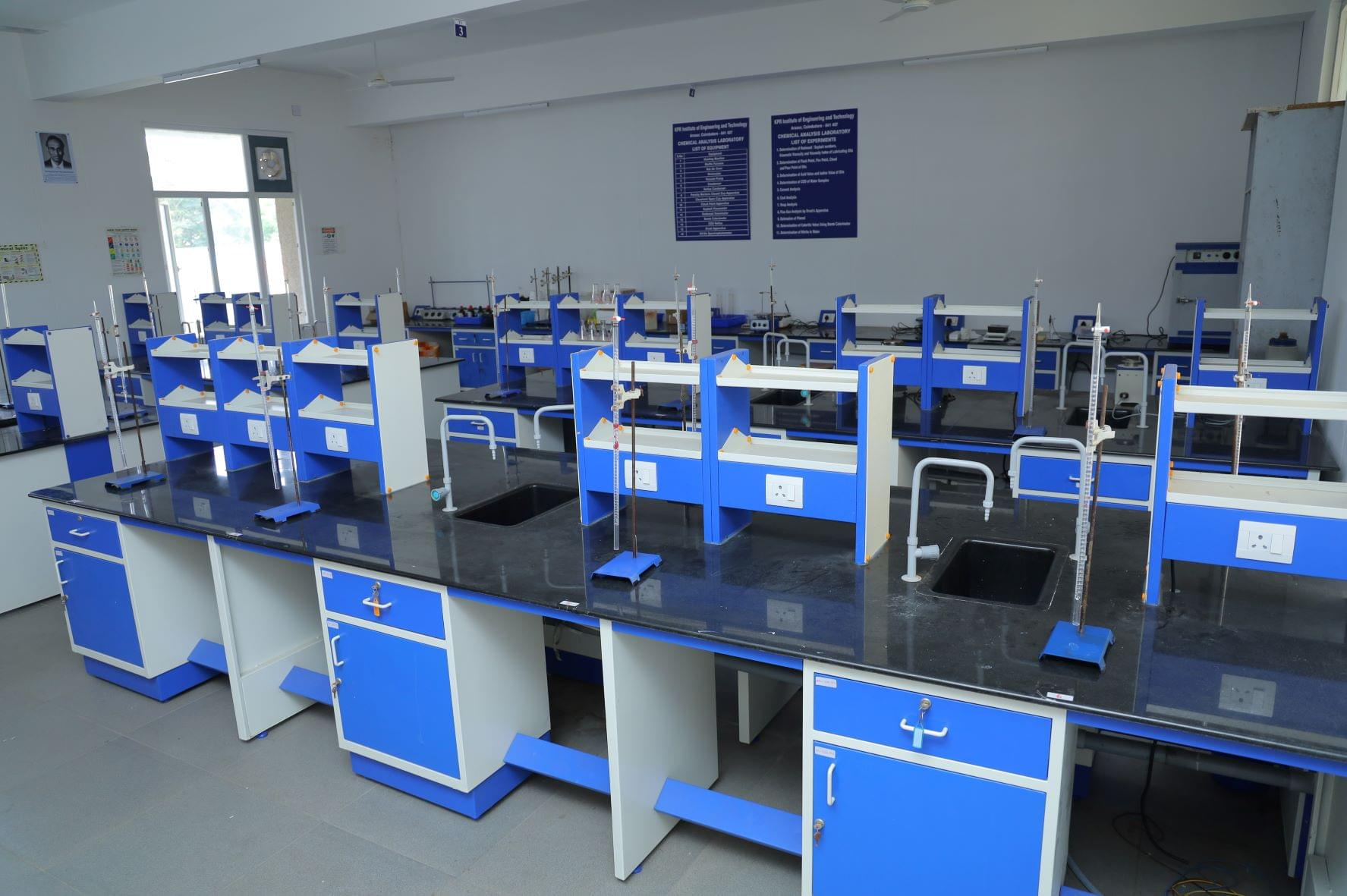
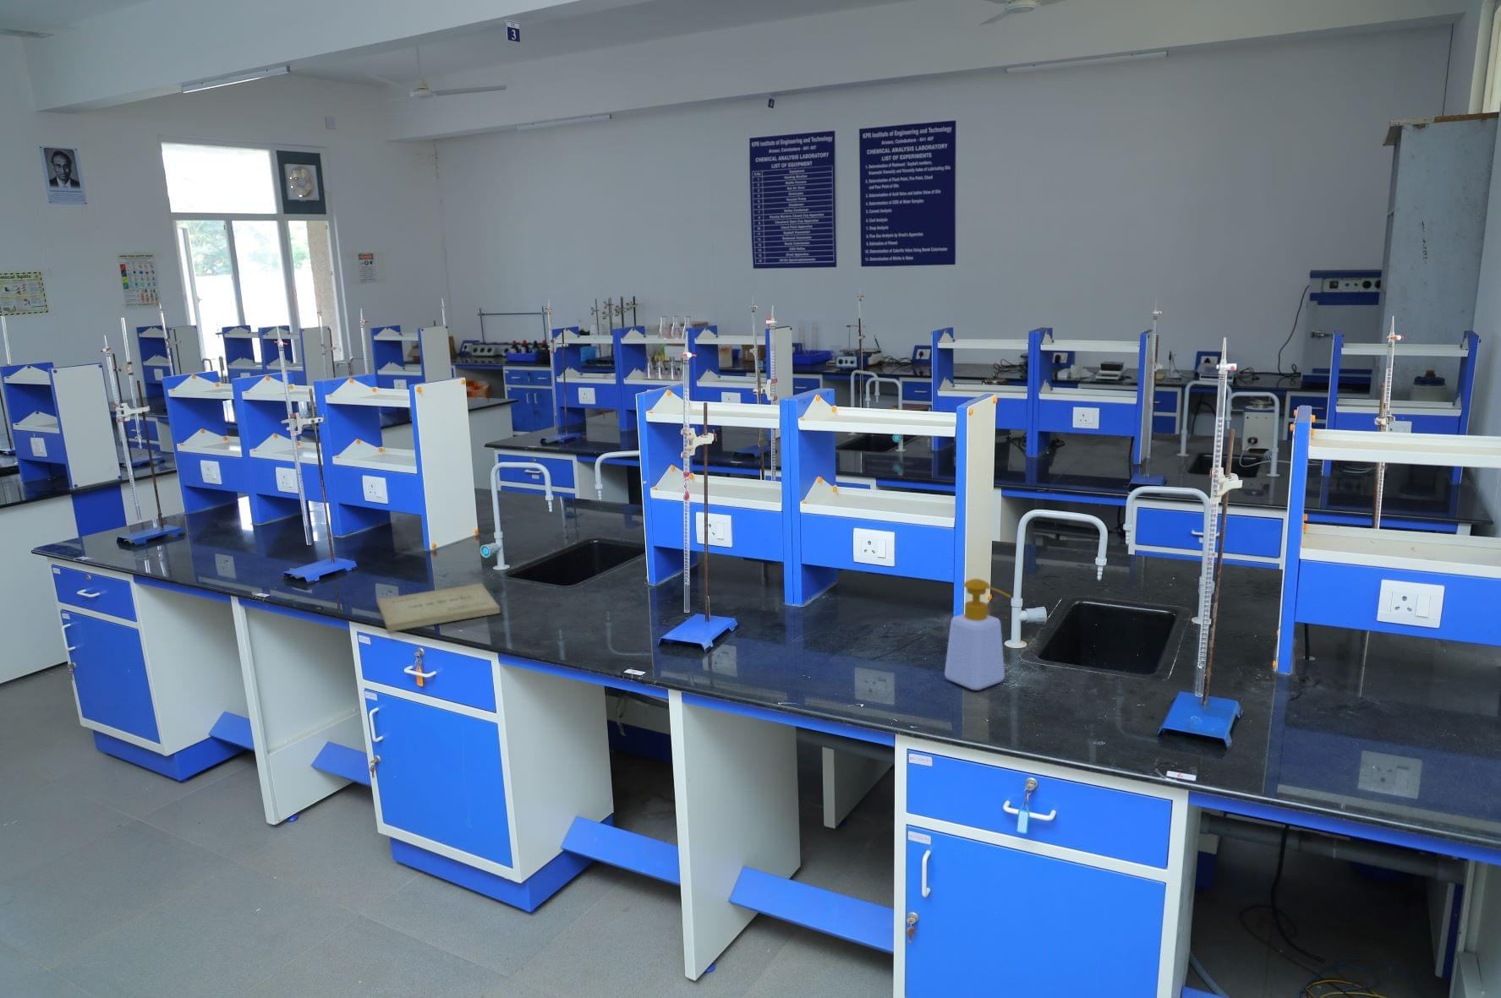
+ book (437, 606)
+ soap bottle (984, 633)
